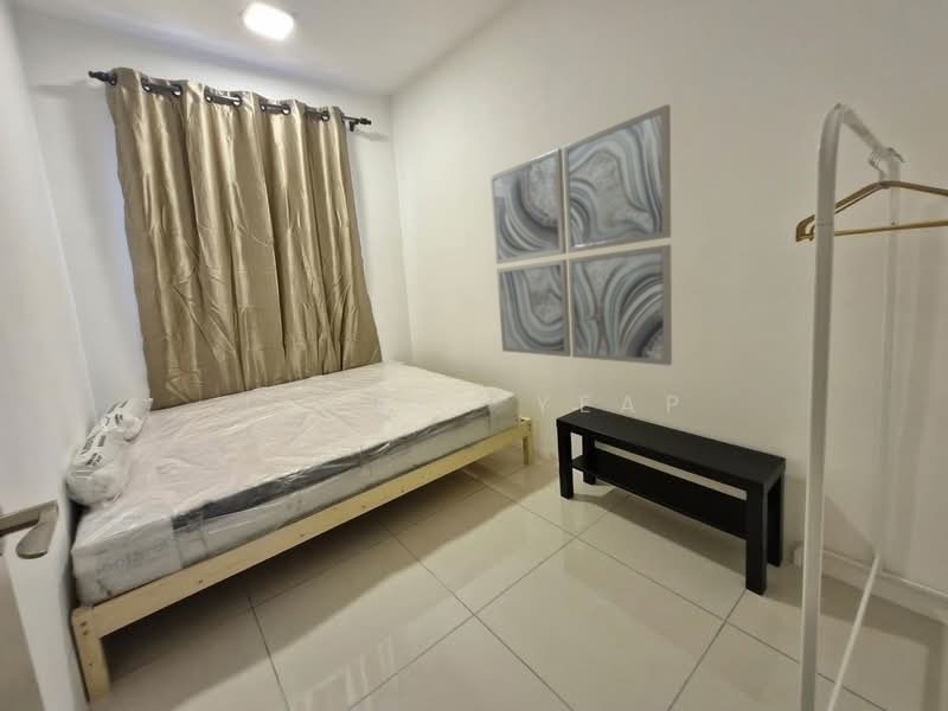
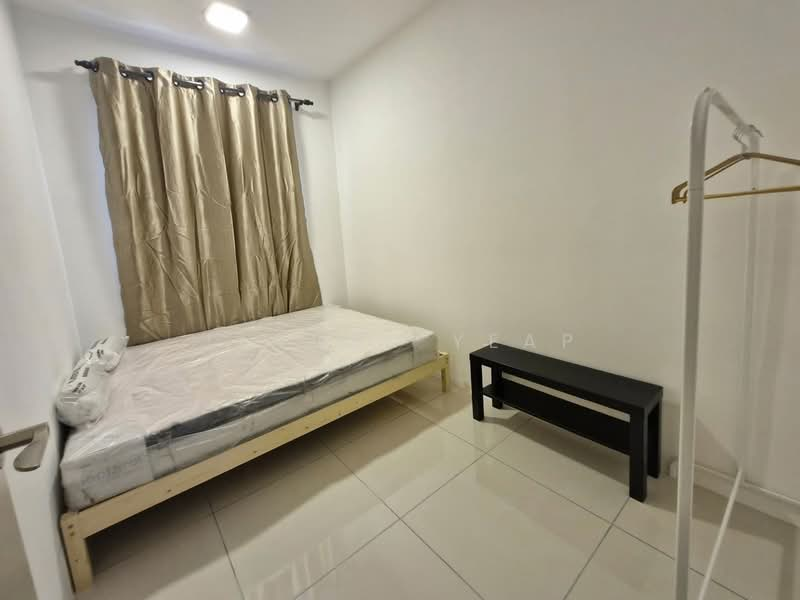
- wall art (569, 258)
